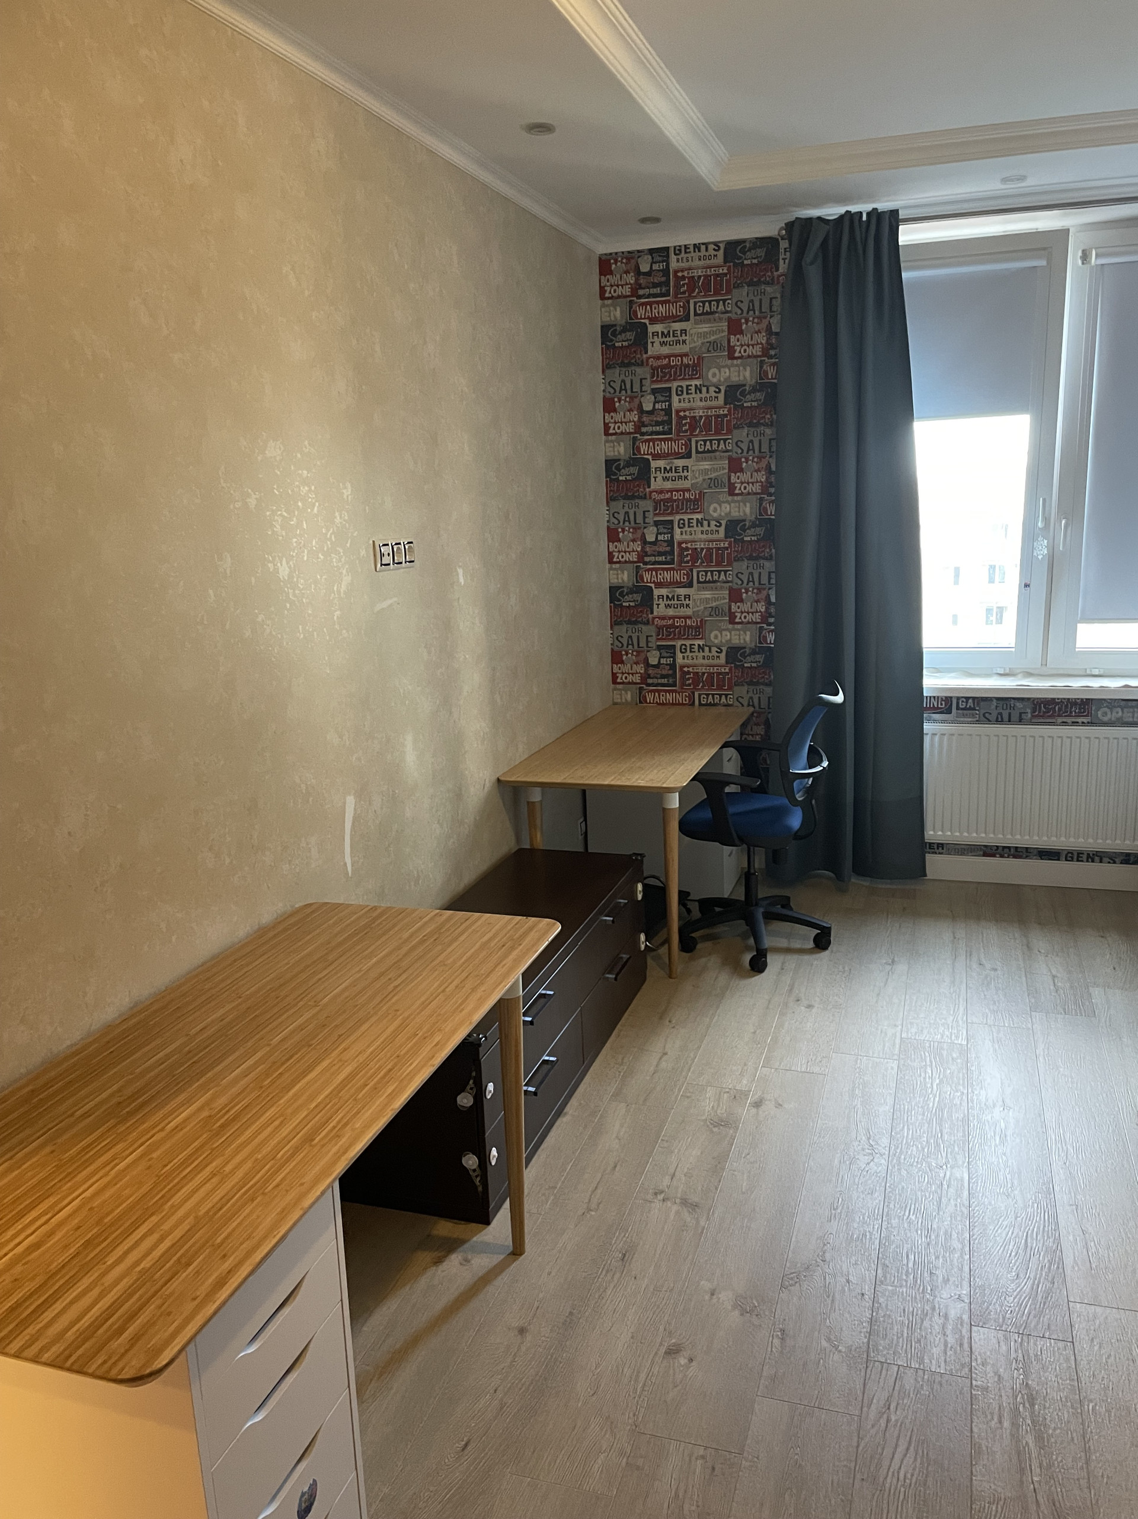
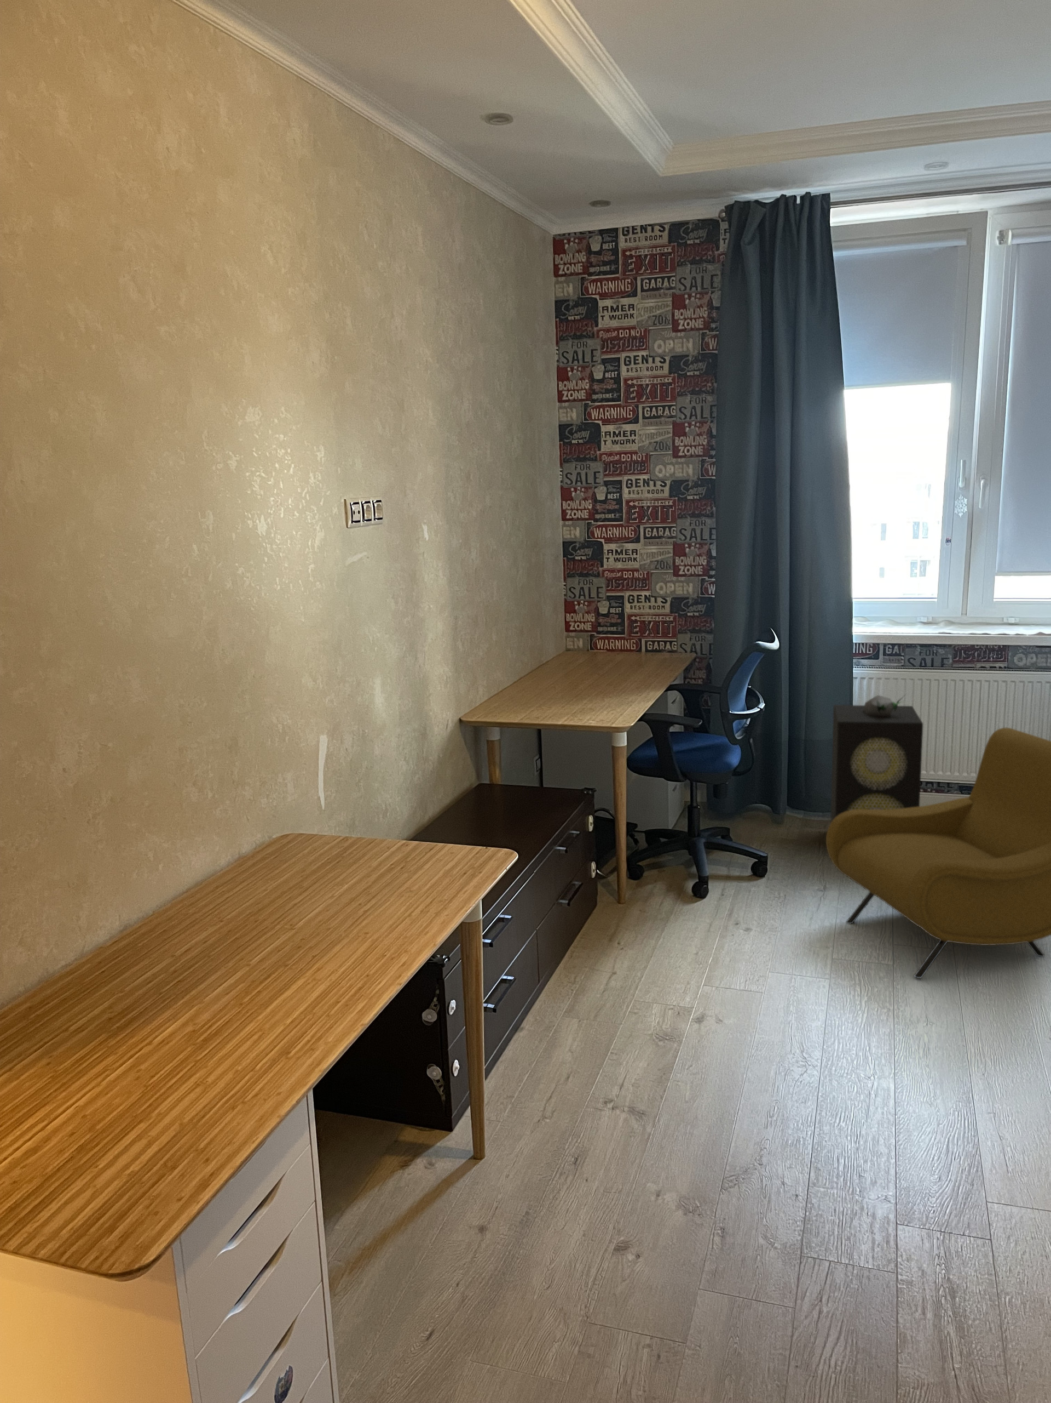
+ speaker (874, 780)
+ succulent plant (889, 705)
+ armchair (957, 845)
